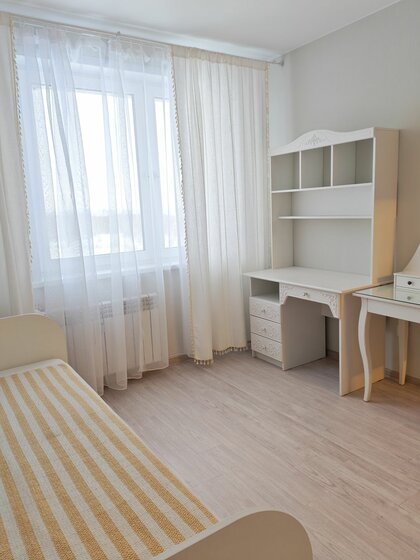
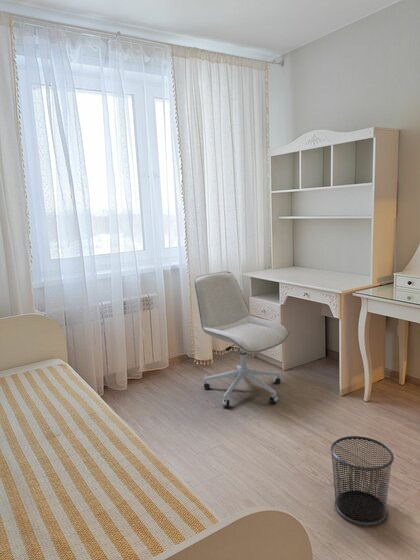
+ waste bin (361, 479)
+ office chair (241, 334)
